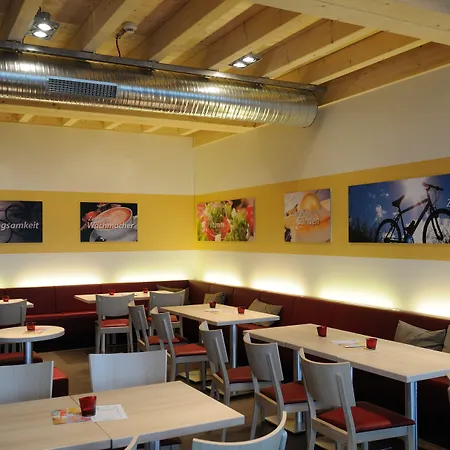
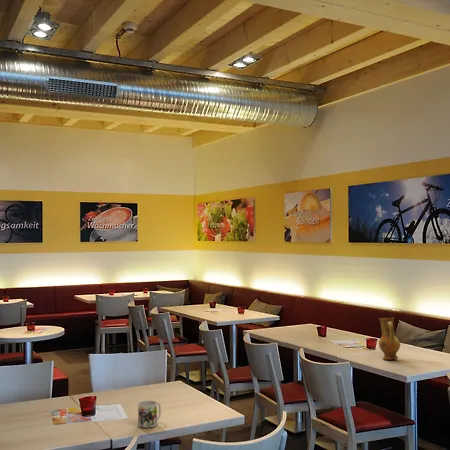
+ mug (150, 413)
+ ceramic jug (390, 338)
